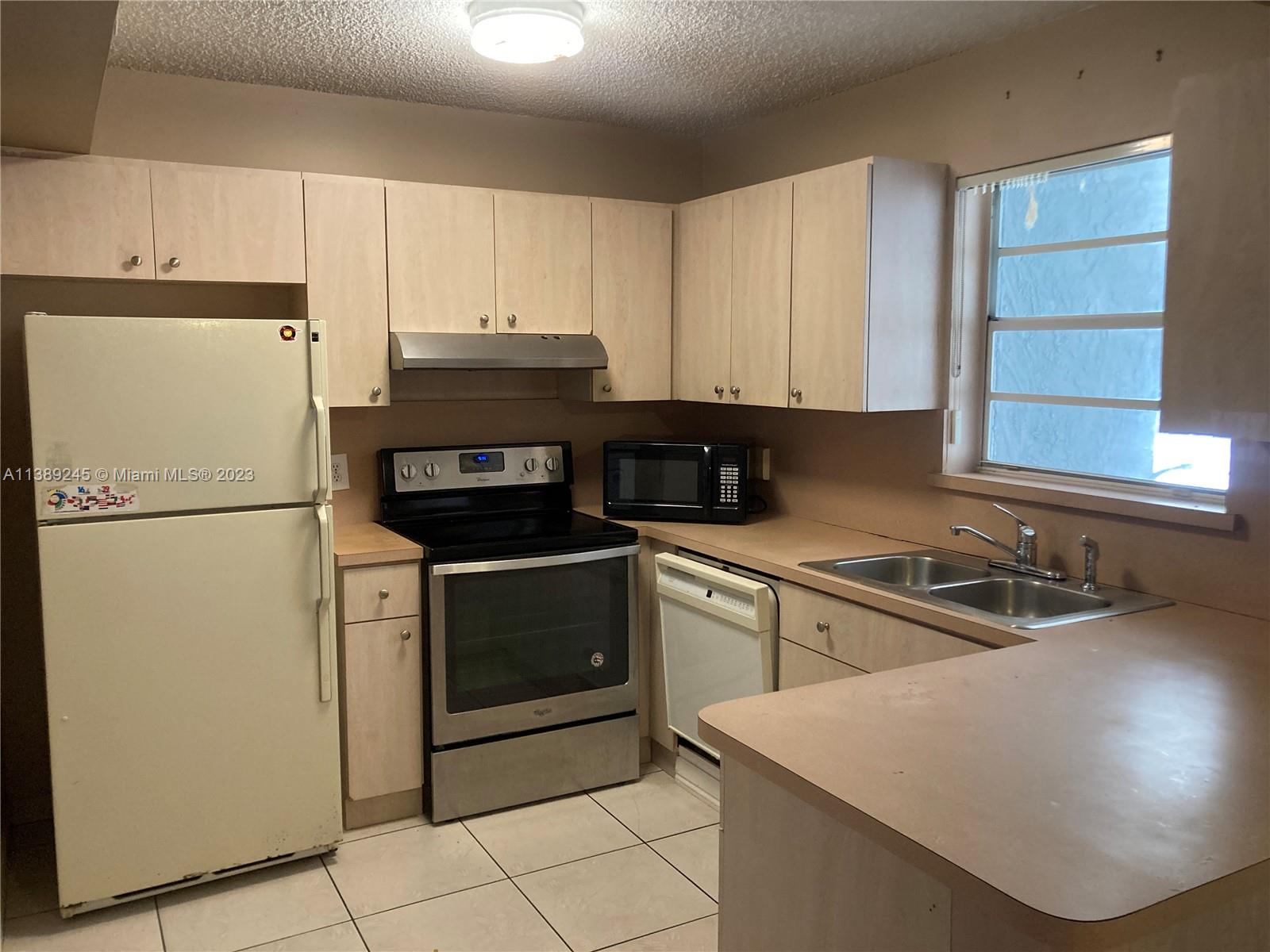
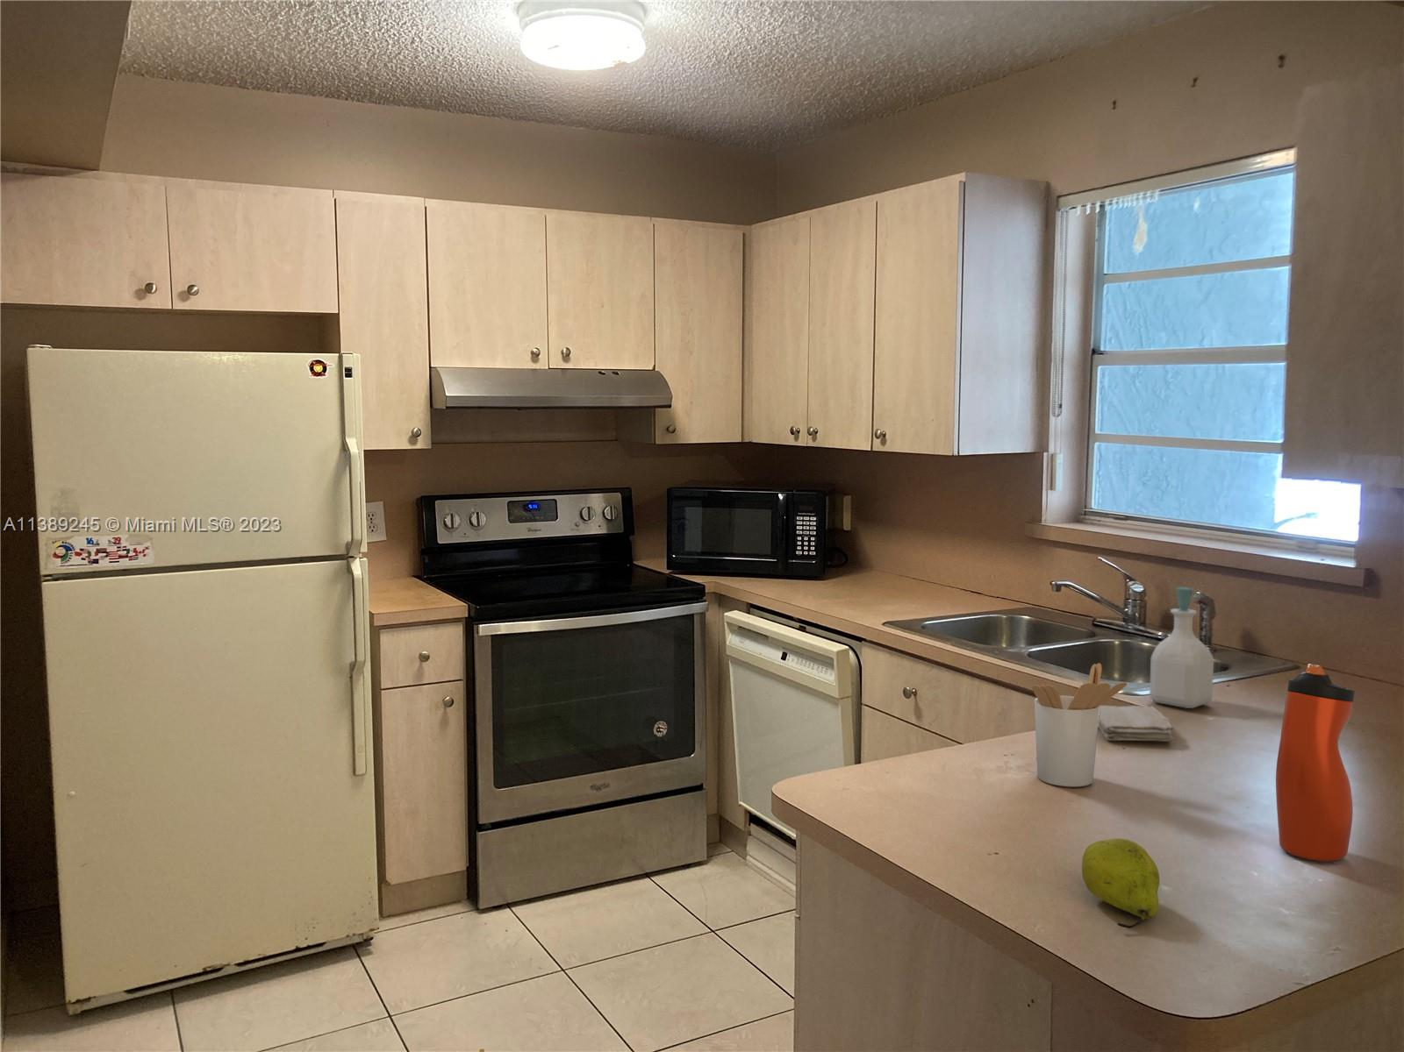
+ water bottle (1316, 758)
+ utensil holder (1078, 726)
+ soap bottle (1182, 645)
+ washcloth (1129, 720)
+ fruit (1123, 876)
